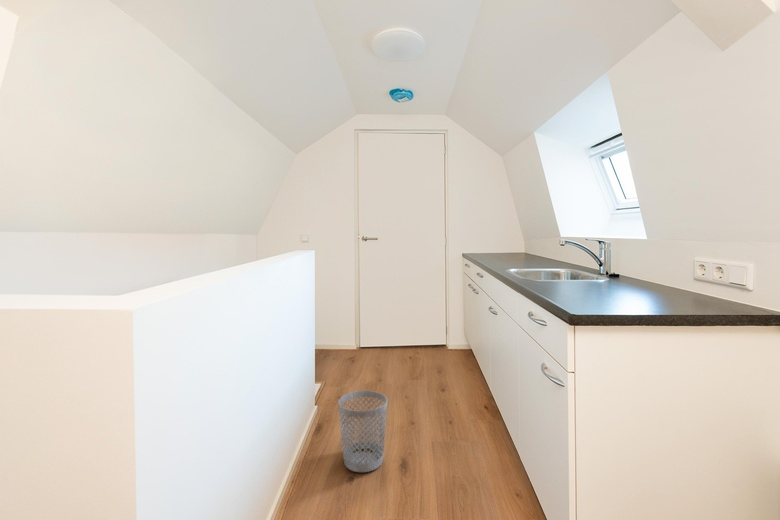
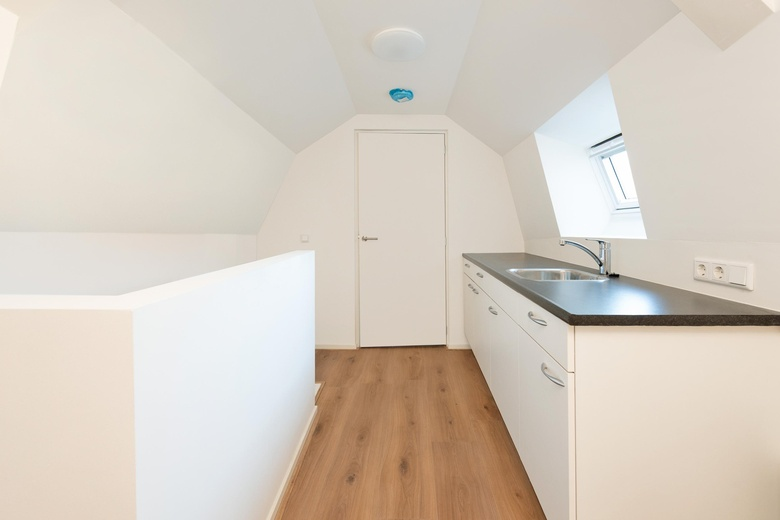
- wastebasket (363, 430)
